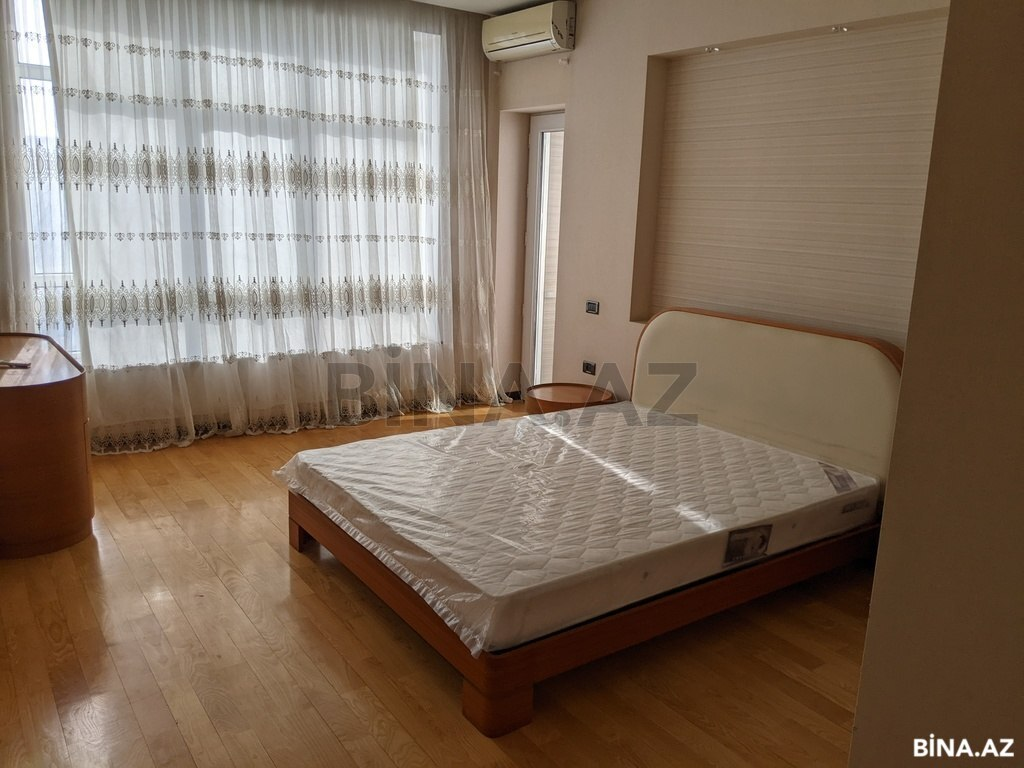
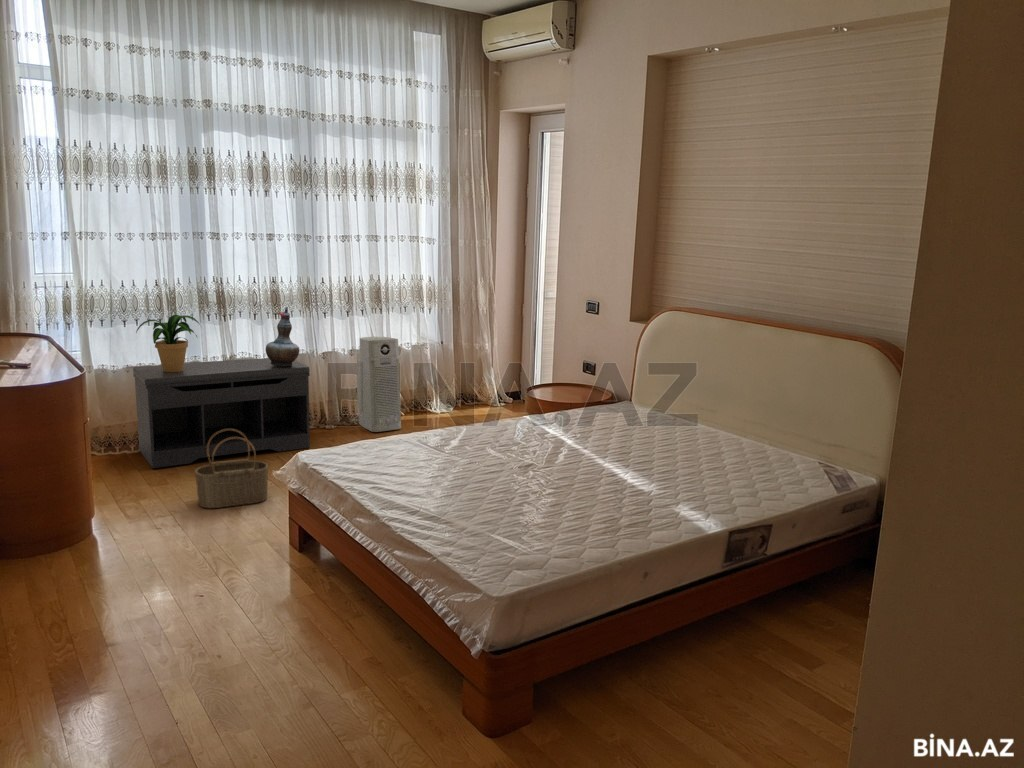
+ wicker basket (232, 467)
+ bench (224, 407)
+ air purifier (377, 381)
+ decorative vase (282, 336)
+ potted plant (172, 343)
